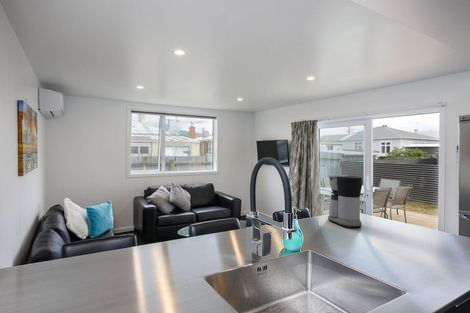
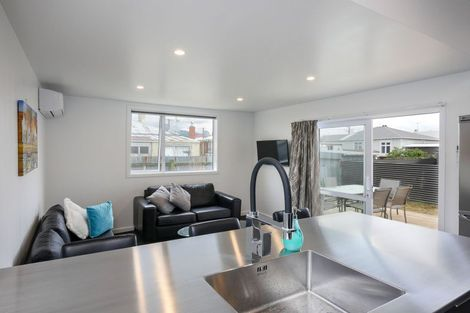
- coffee maker (346, 199)
